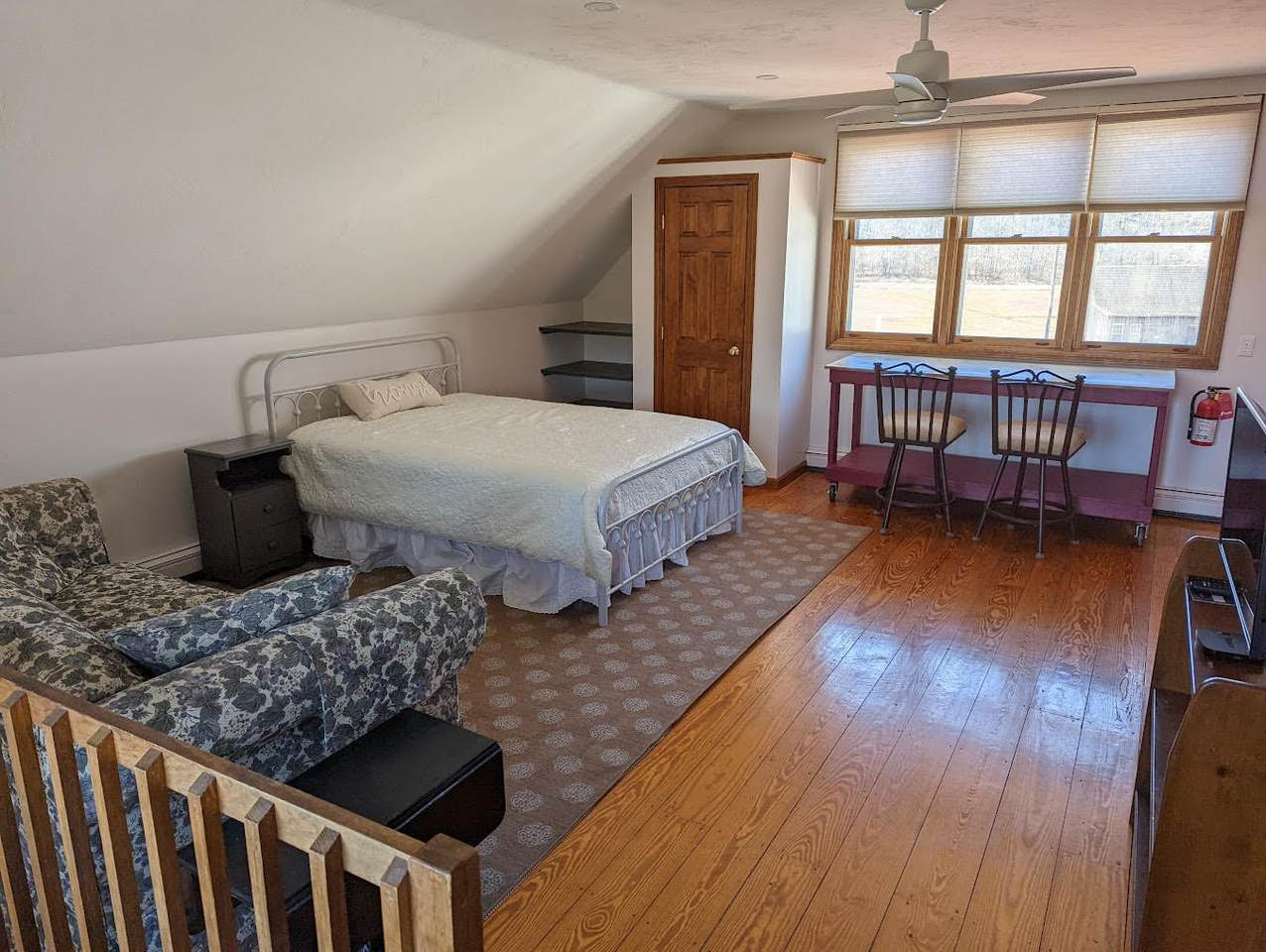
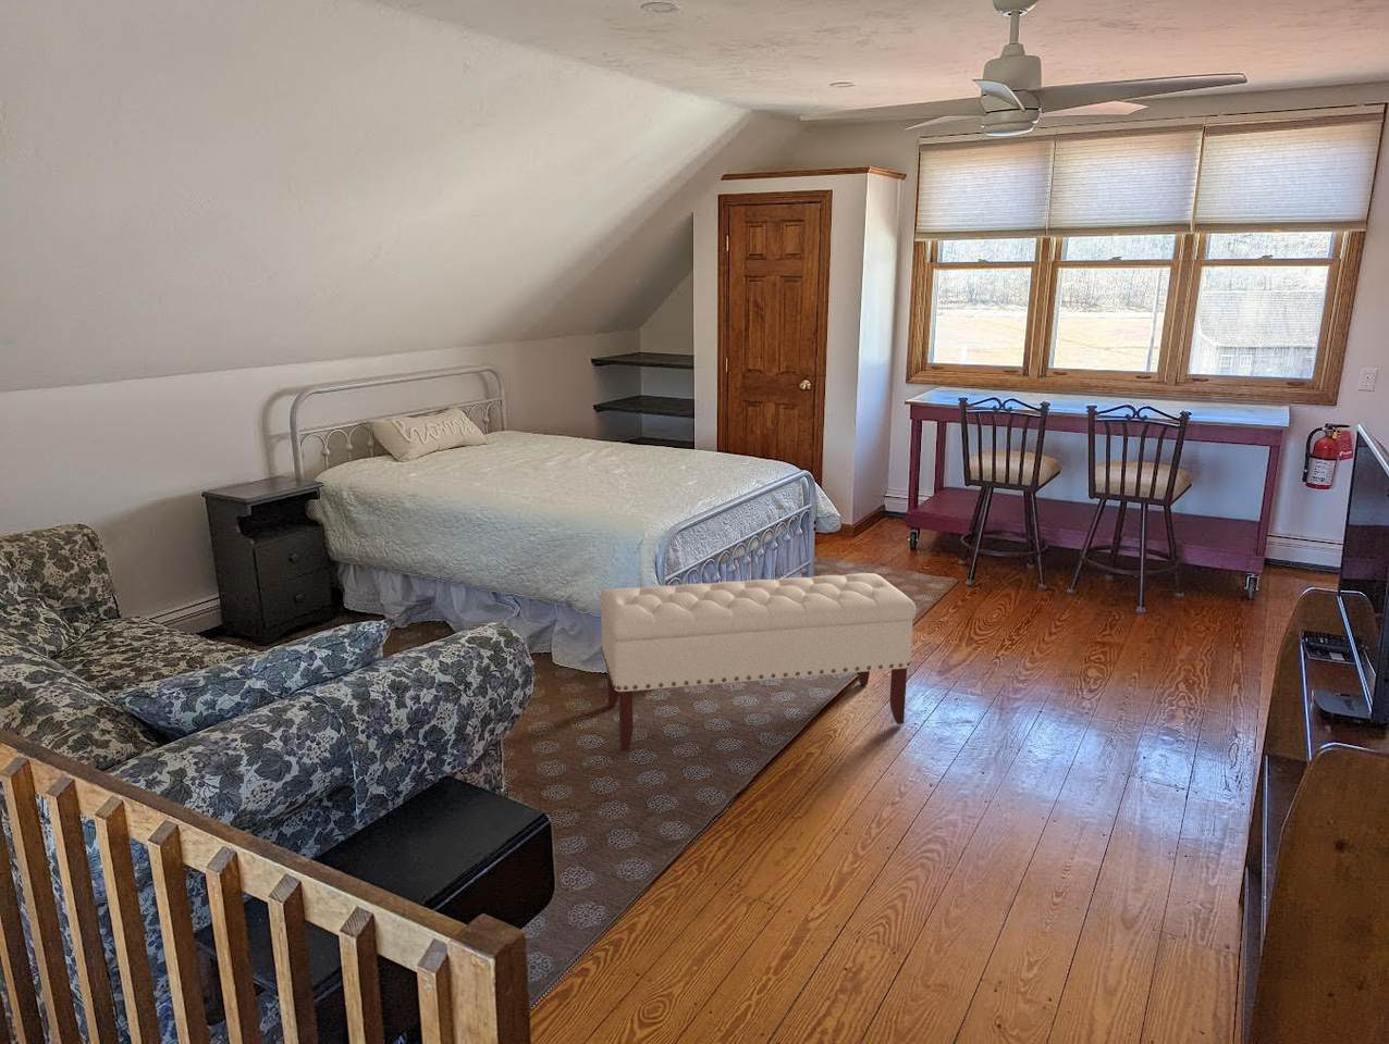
+ bench (754, 654)
